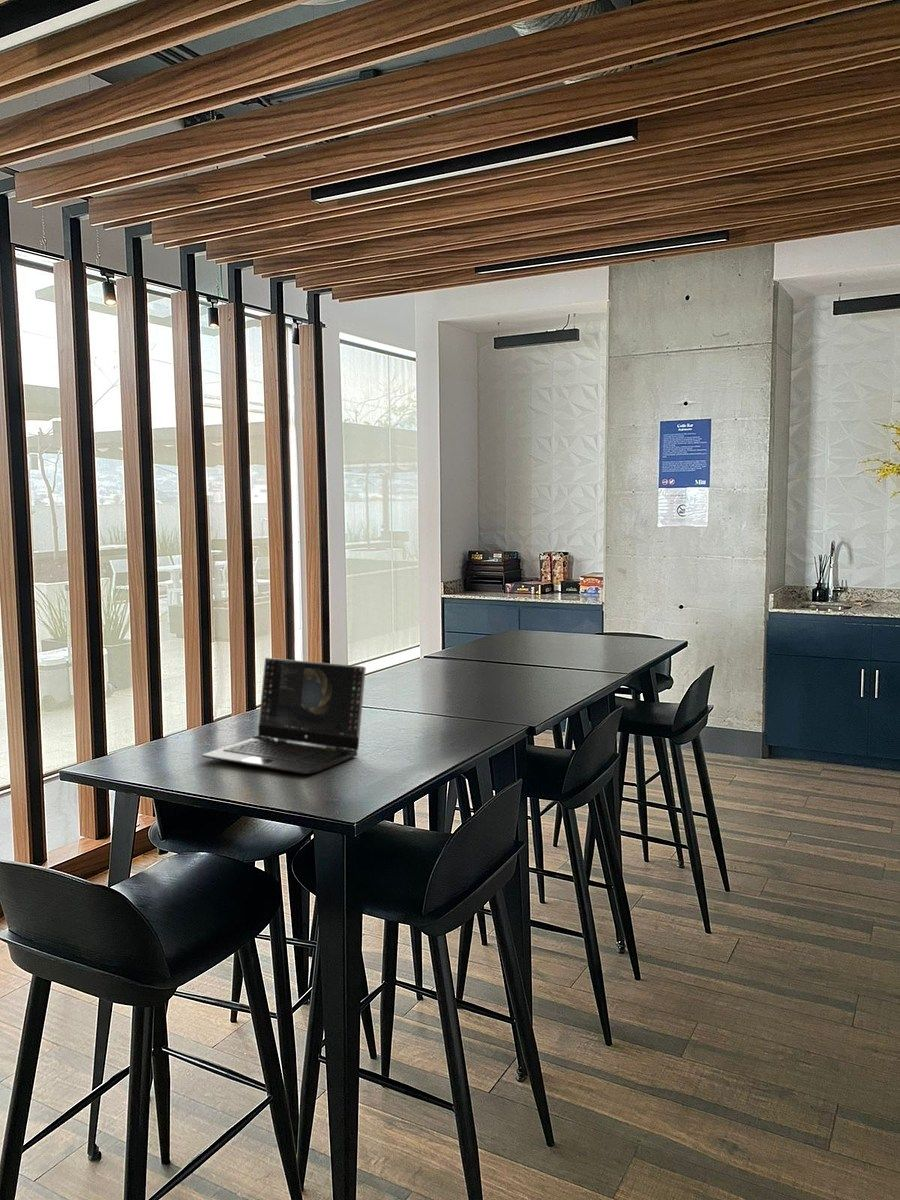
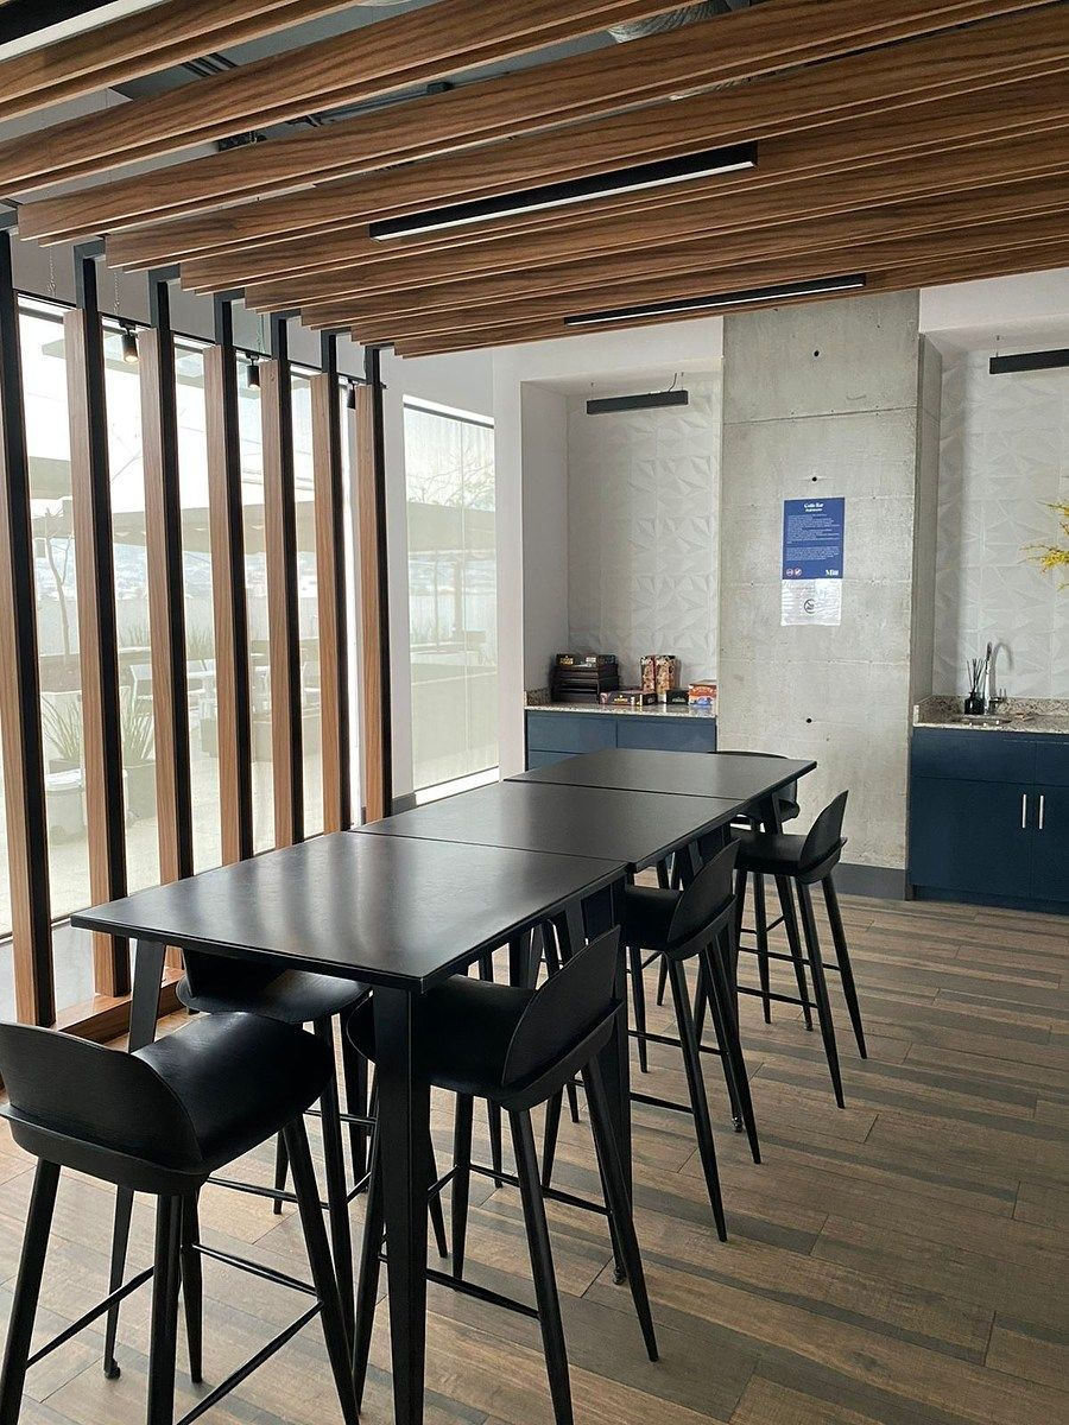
- laptop computer (284, 713)
